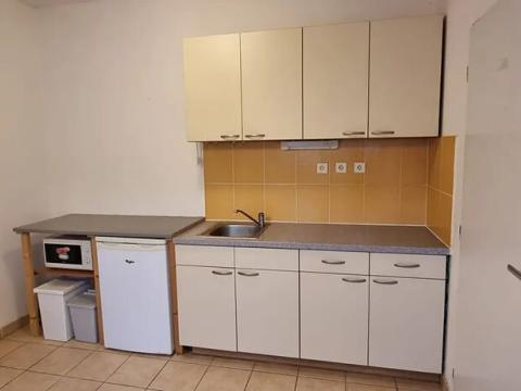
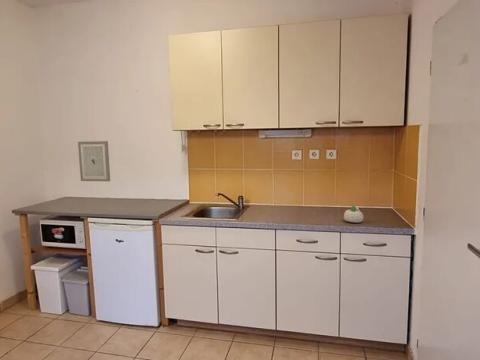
+ succulent planter (353, 213)
+ wall art (94, 161)
